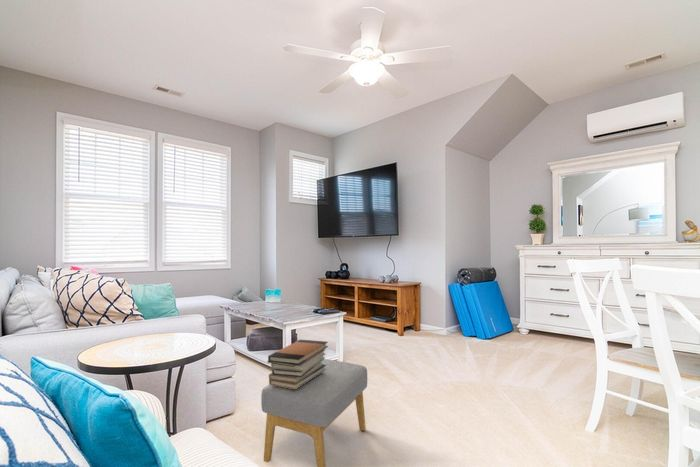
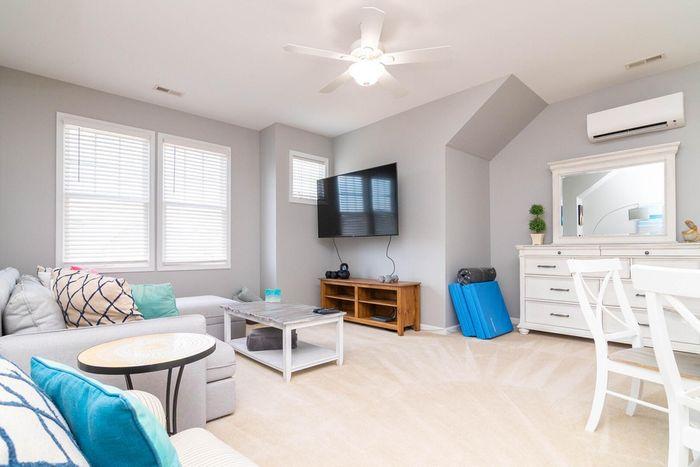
- book stack (300, 363)
- footstool (318, 408)
